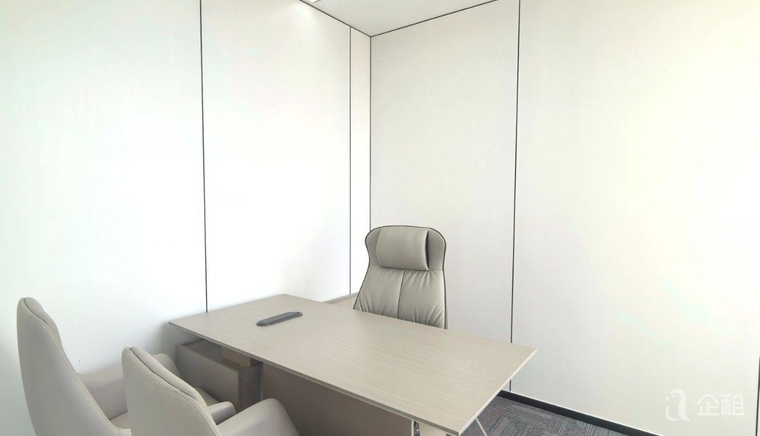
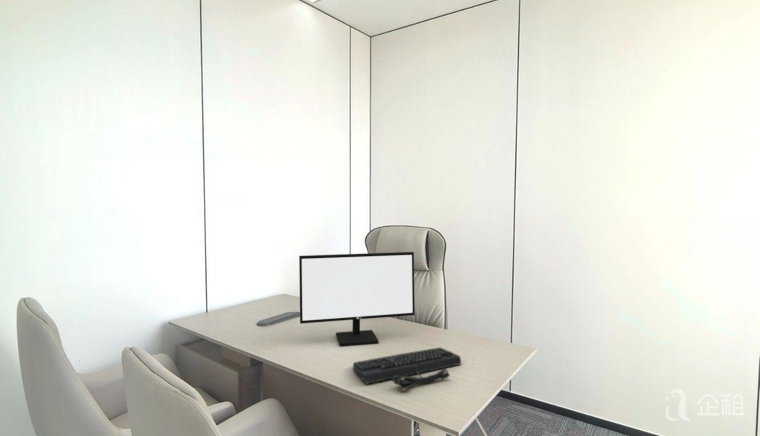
+ keyboard (412, 366)
+ monitor (357, 296)
